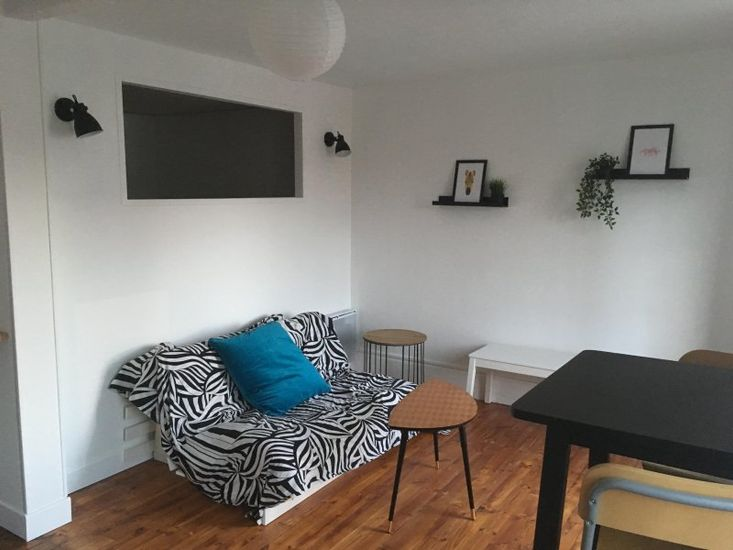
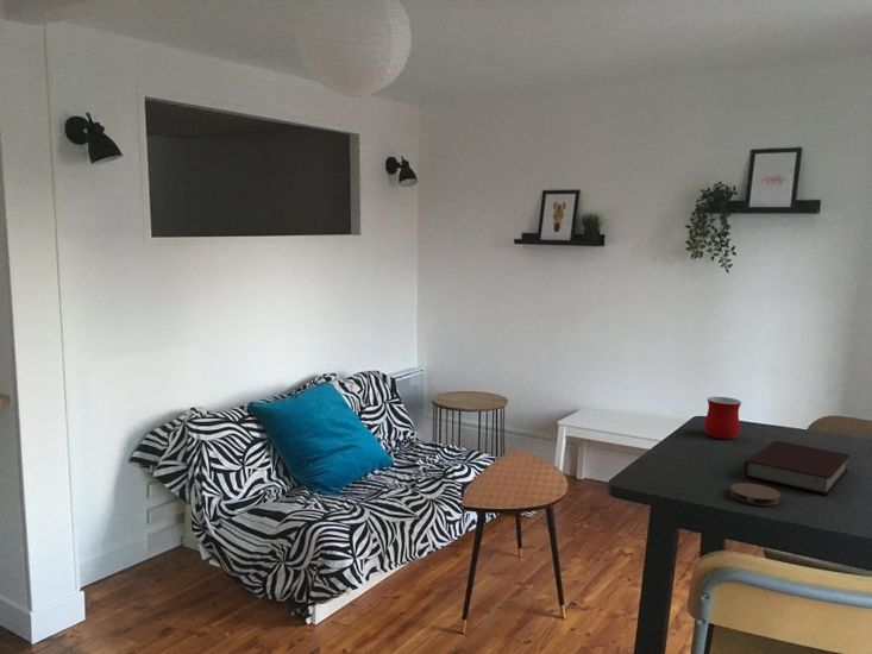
+ book (798, 465)
+ coaster (754, 493)
+ mug (722, 416)
